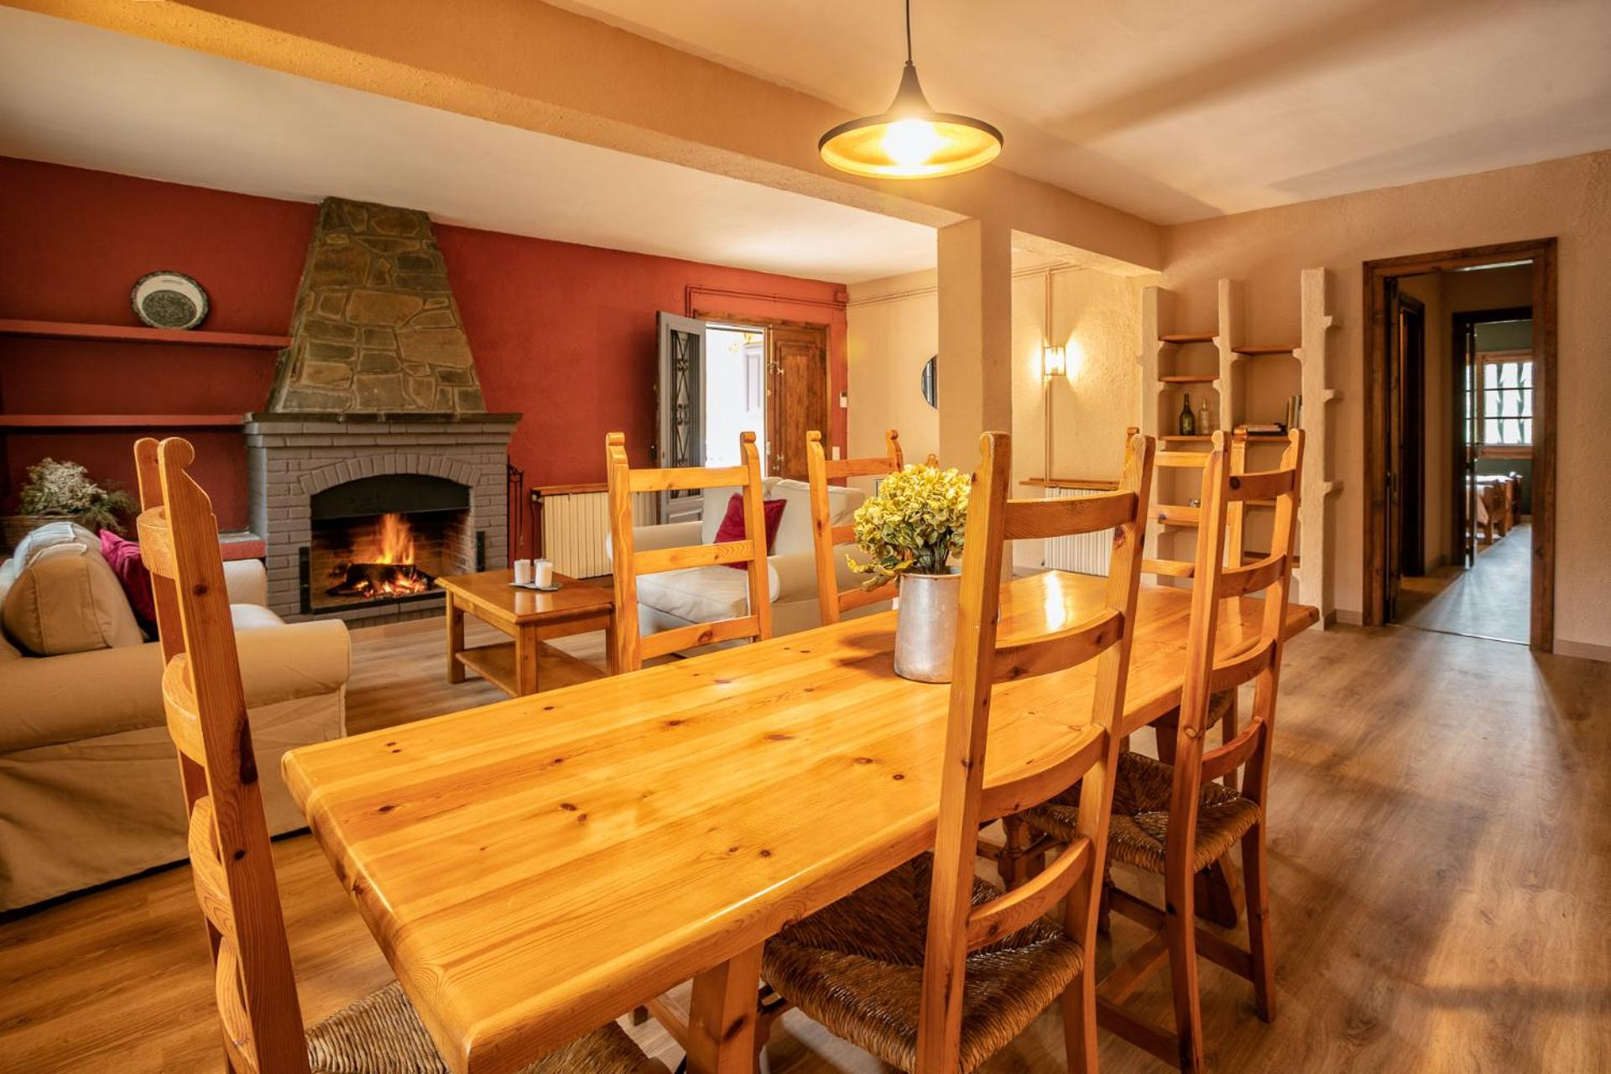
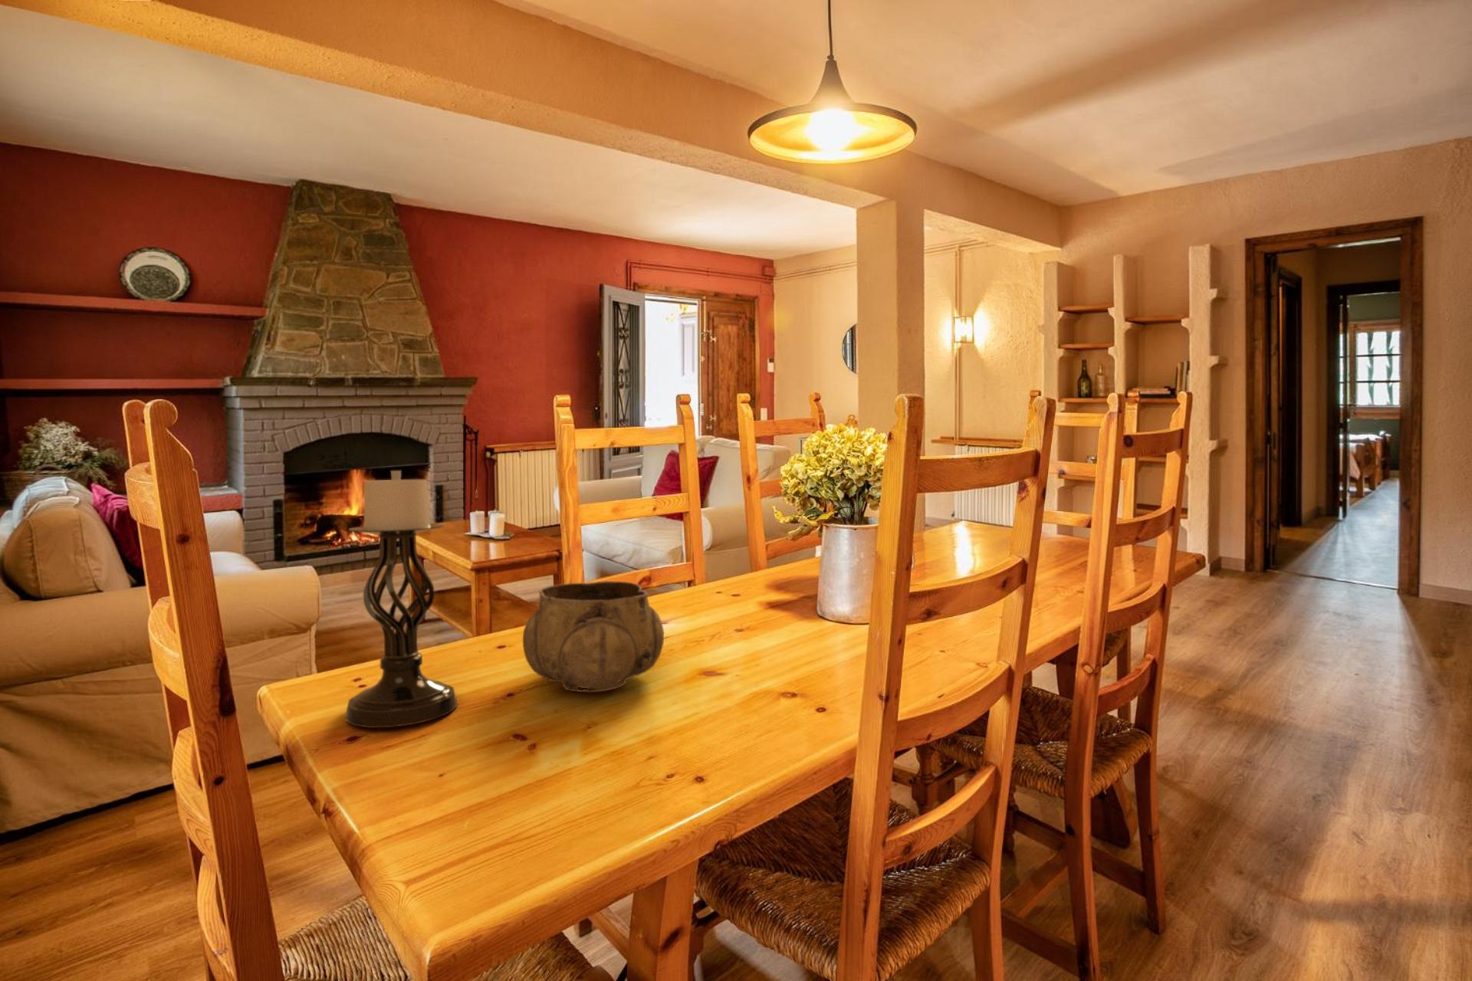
+ candle holder (399, 591)
+ decorative bowl (594, 636)
